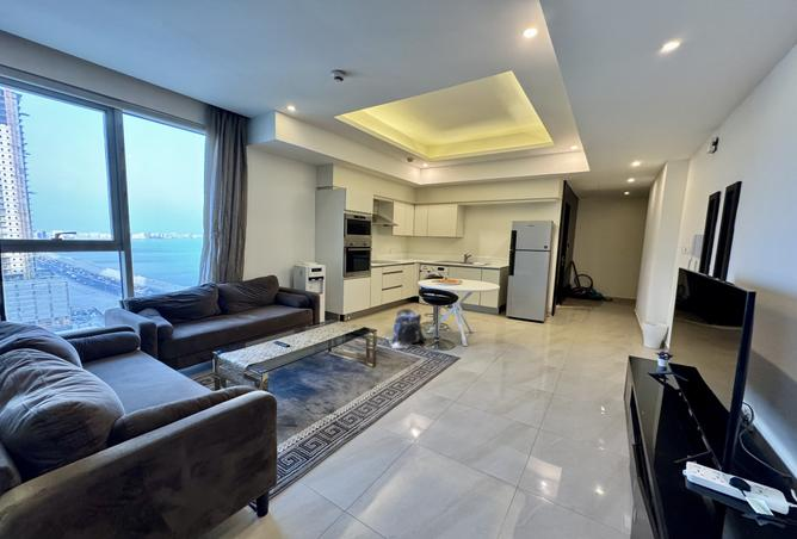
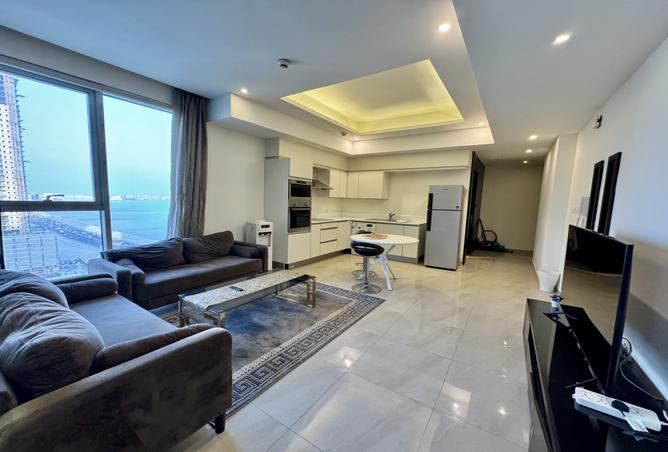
- backpack (407, 327)
